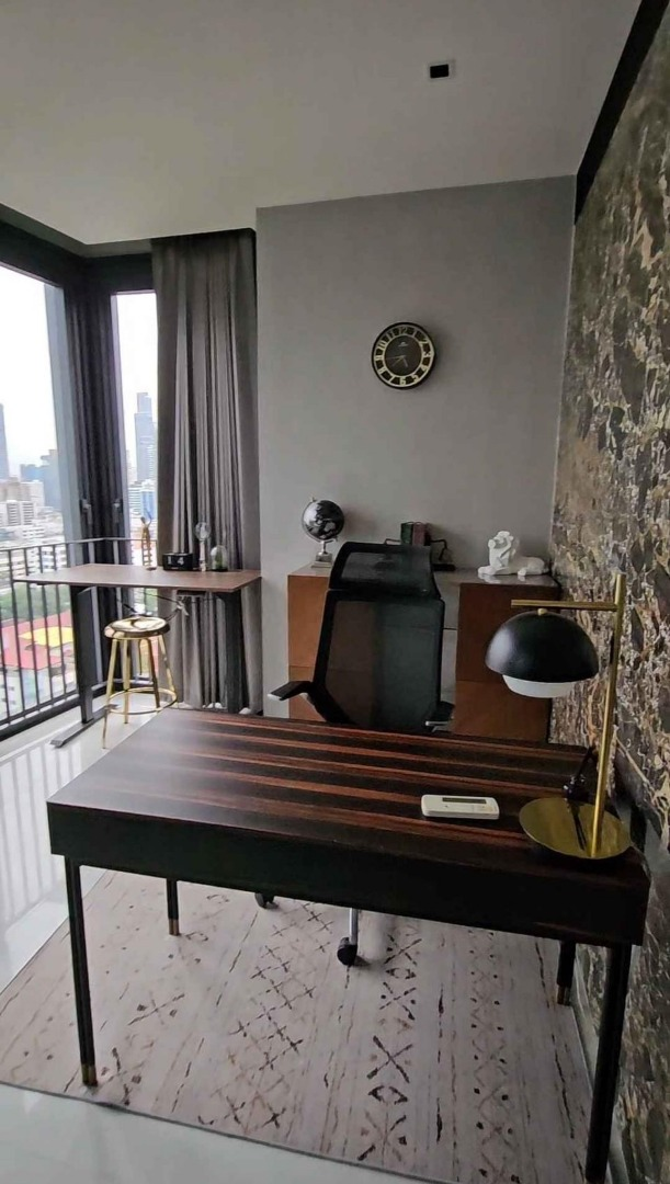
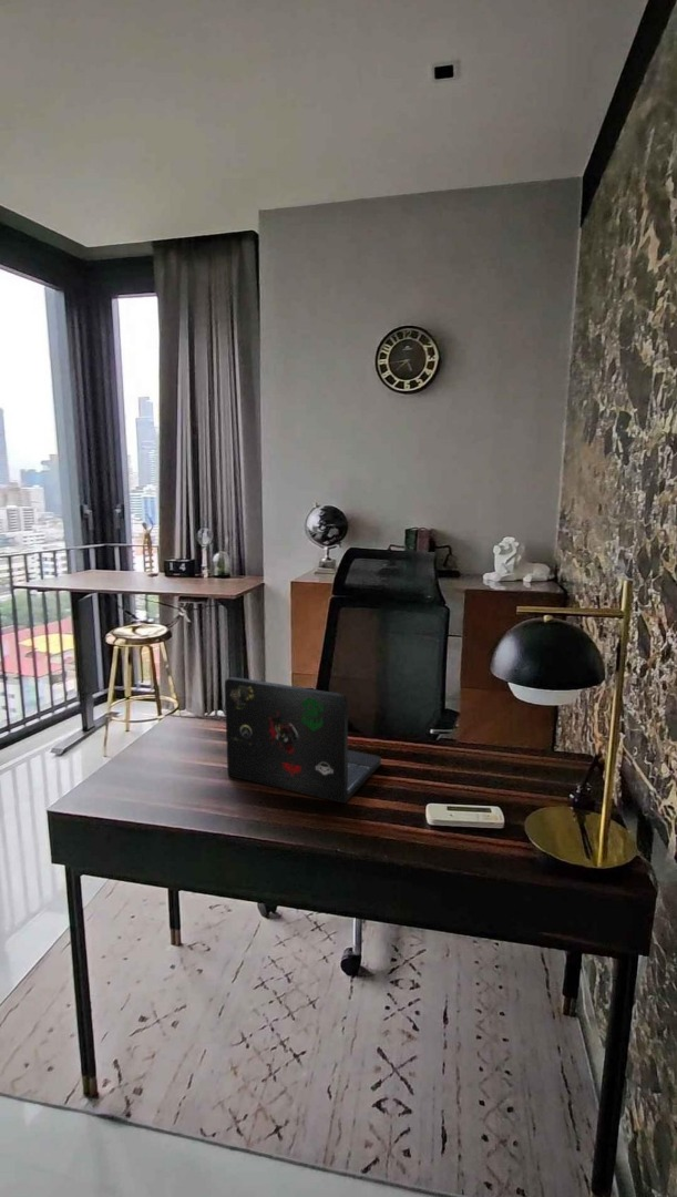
+ laptop (306, 722)
